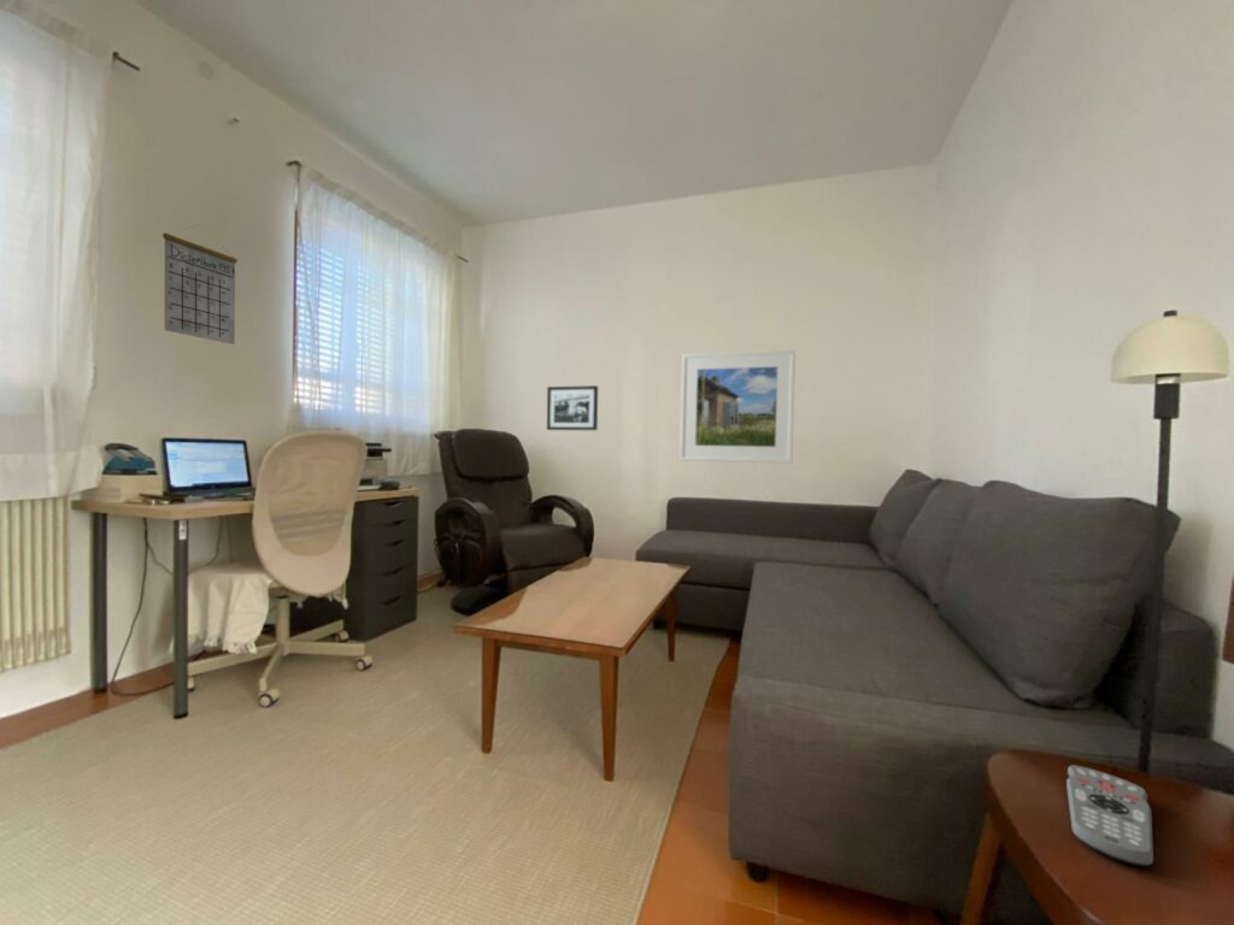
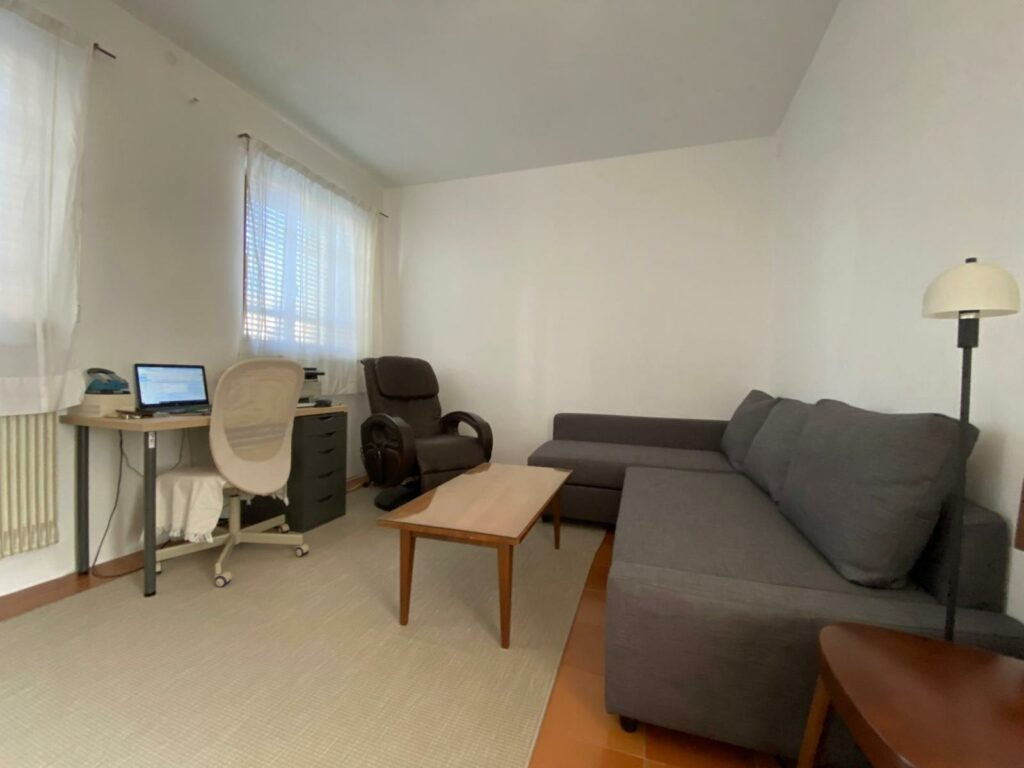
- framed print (735, 407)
- picture frame (571, 408)
- remote control (1107, 812)
- calendar (201, 281)
